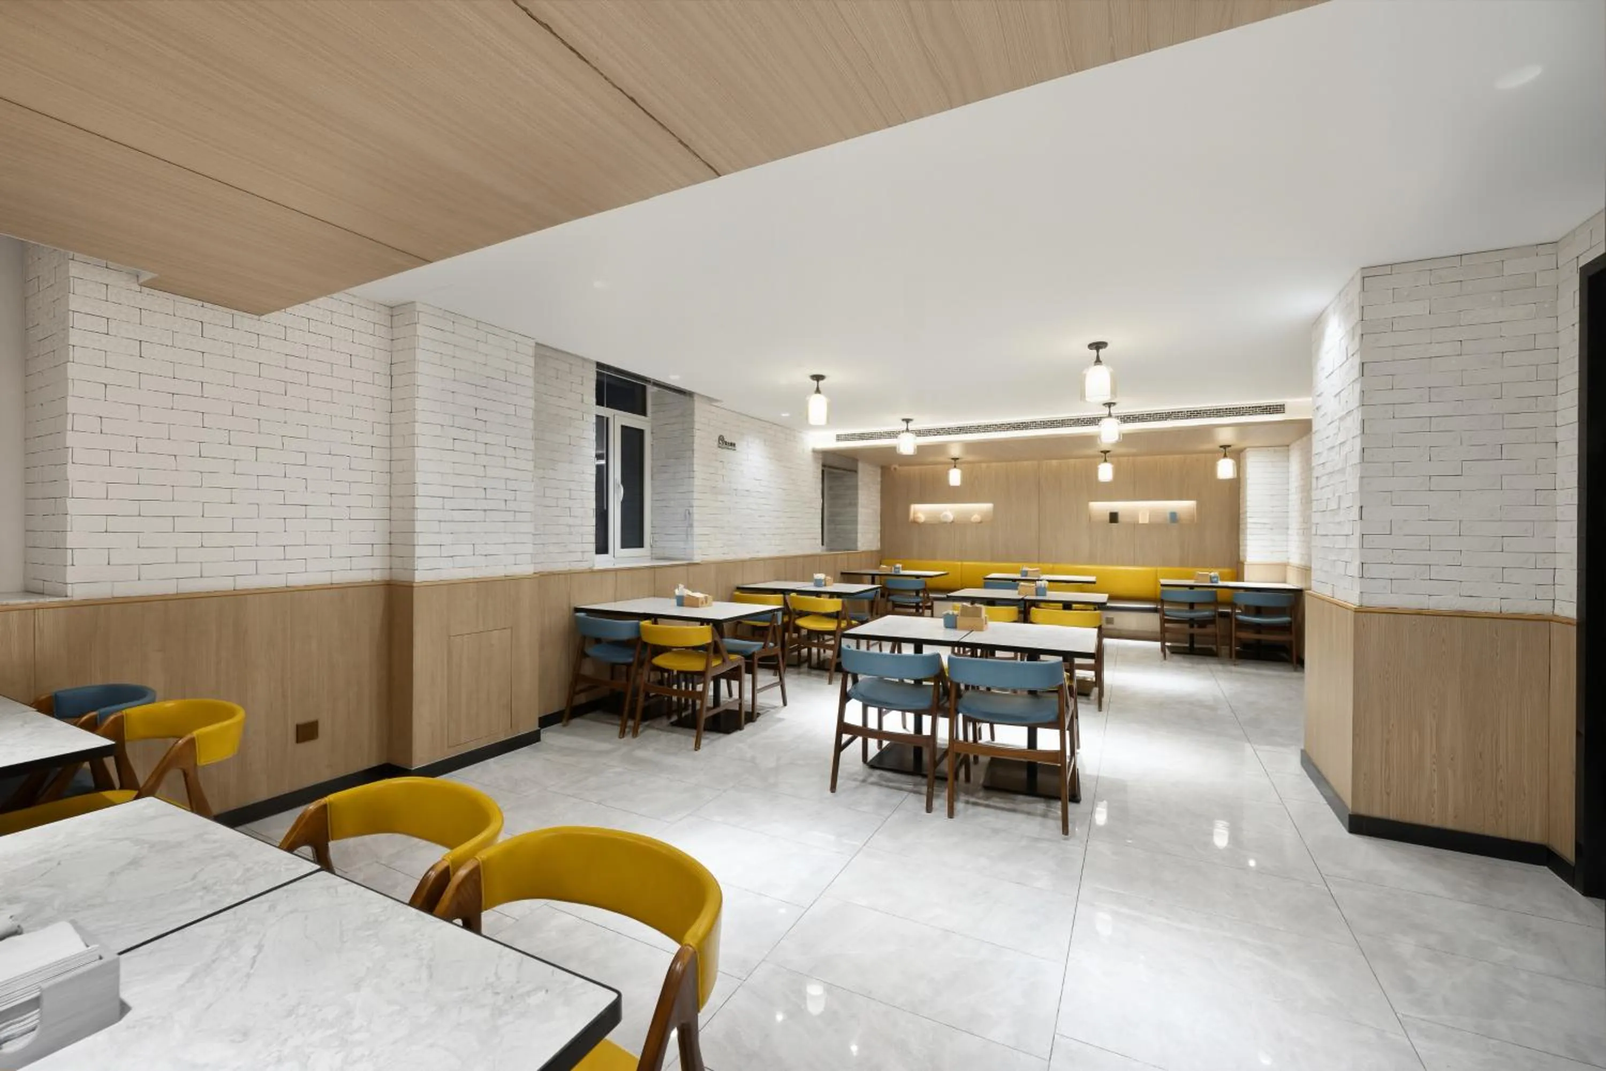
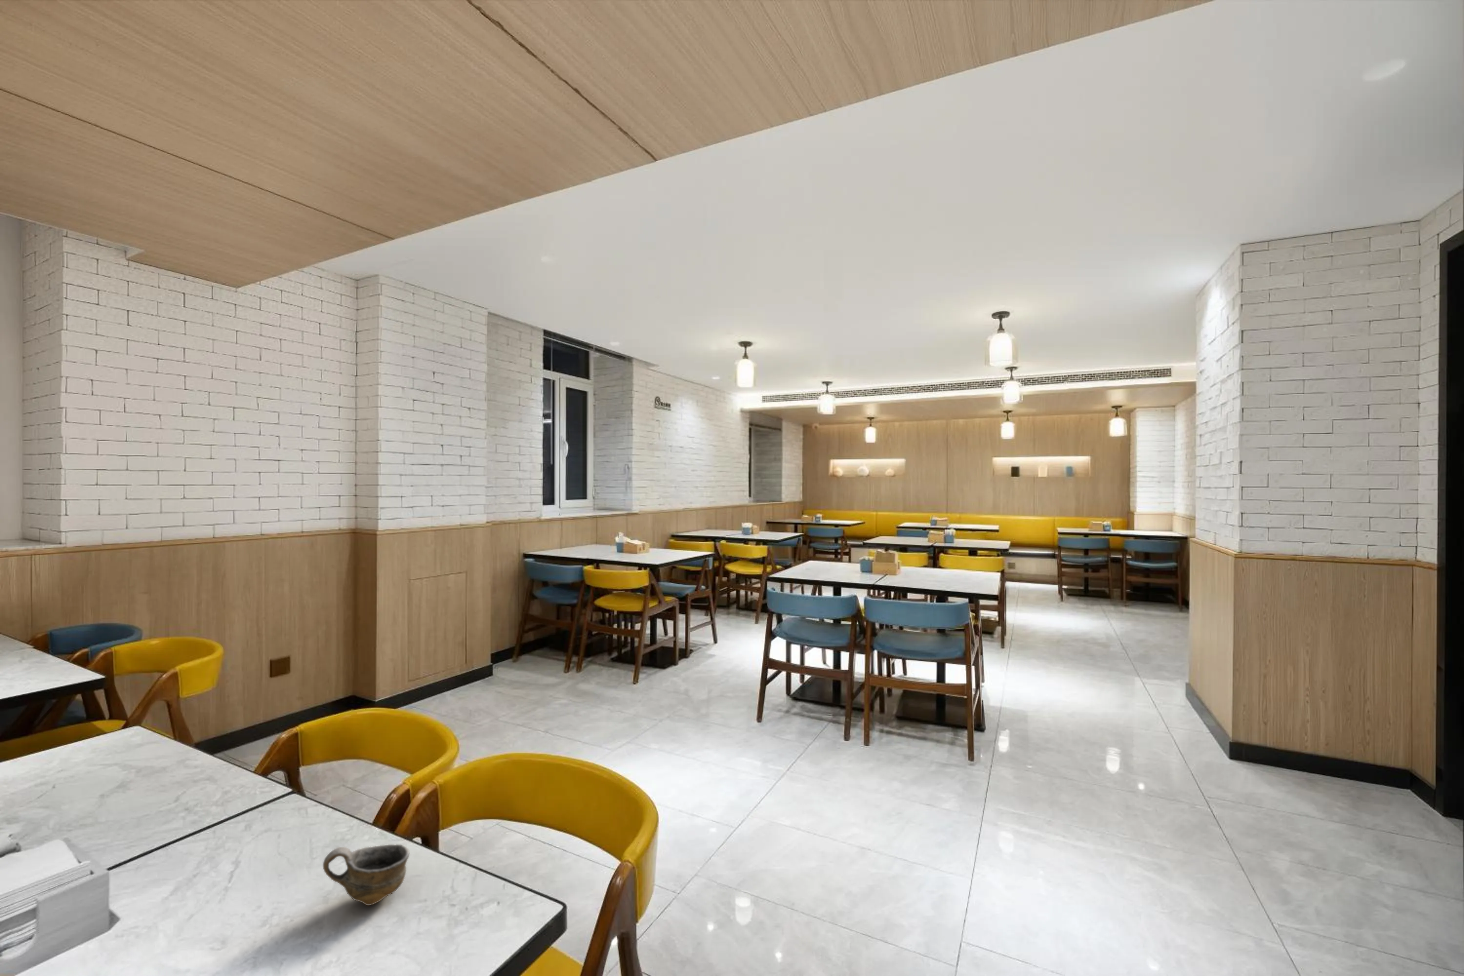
+ cup (373, 867)
